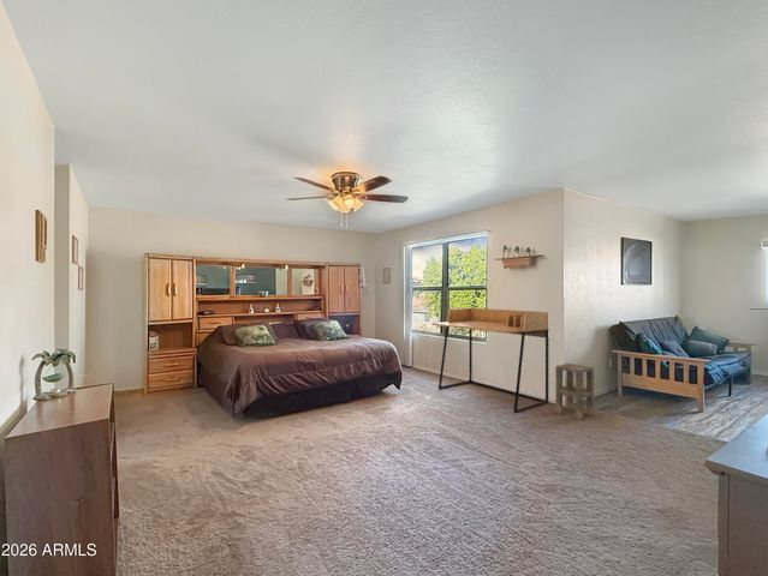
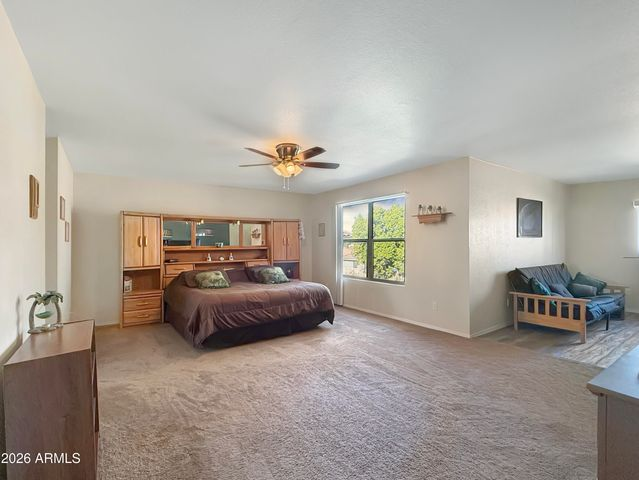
- desk (471, 353)
- side table (574, 390)
